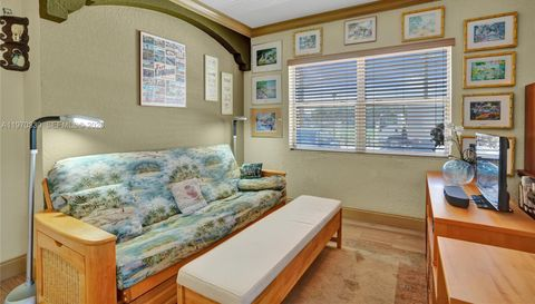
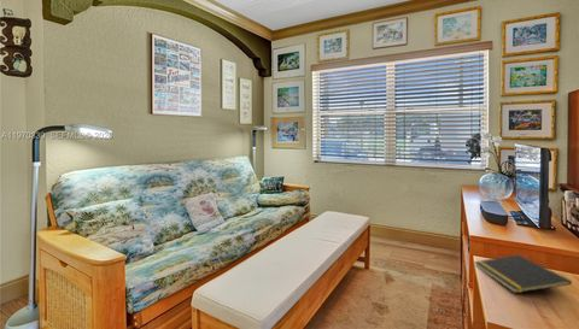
+ notepad (516, 271)
